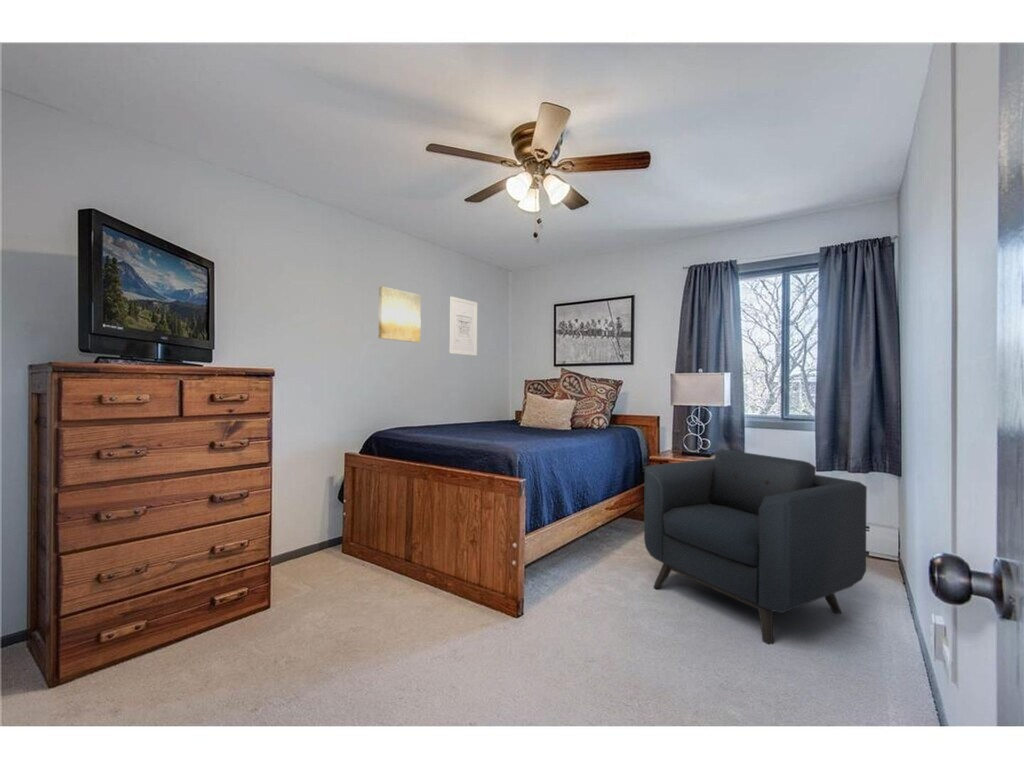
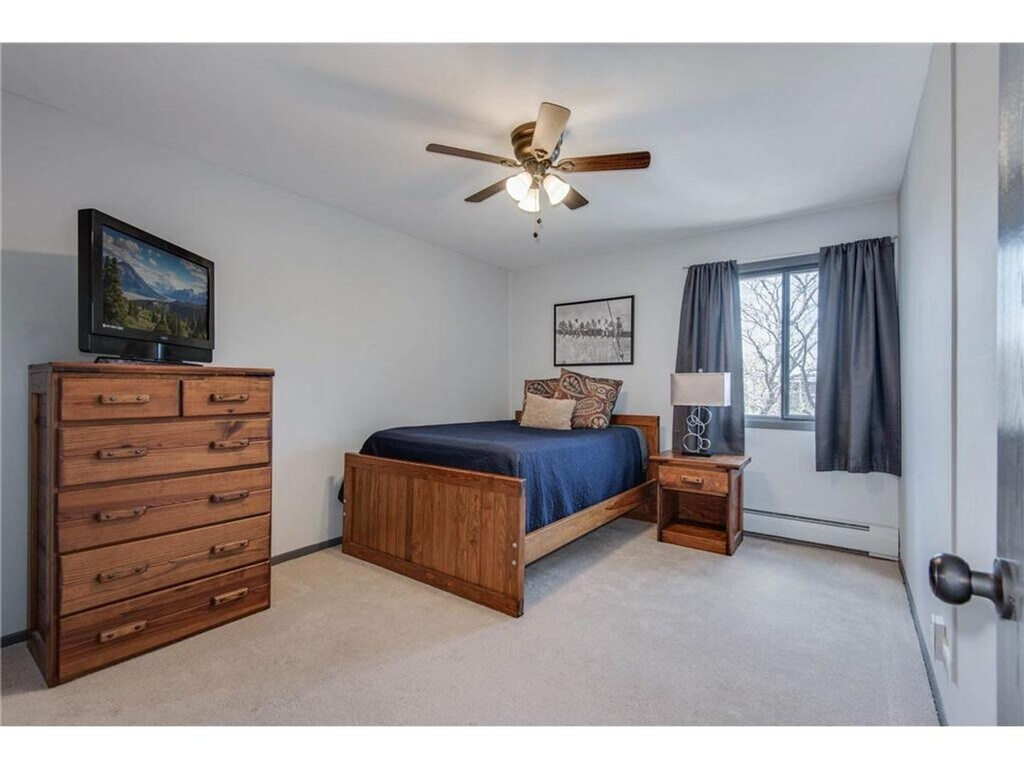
- armchair (743, 527)
- wall art (464, 327)
- wall art (400, 315)
